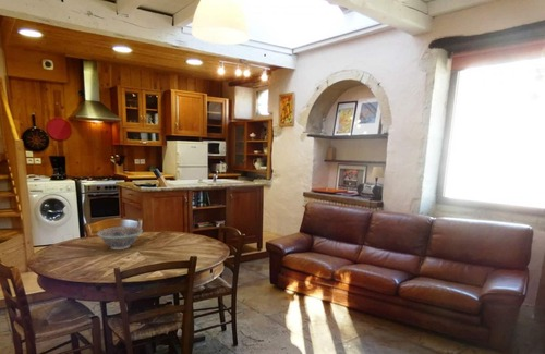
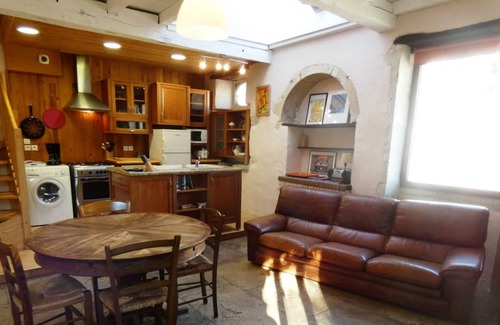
- decorative bowl (120, 239)
